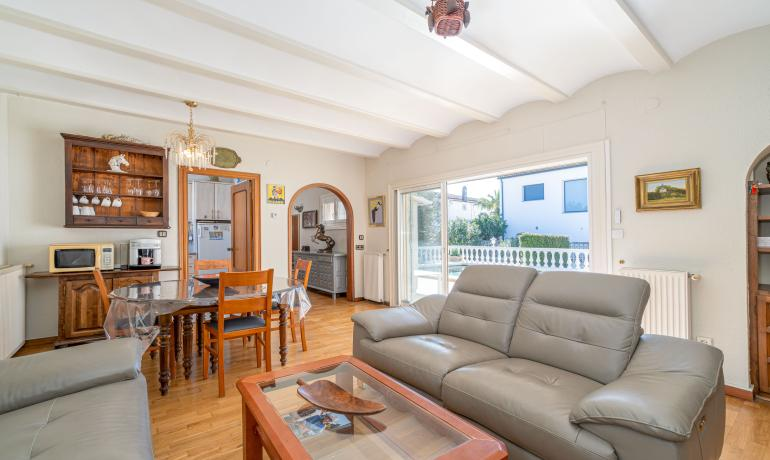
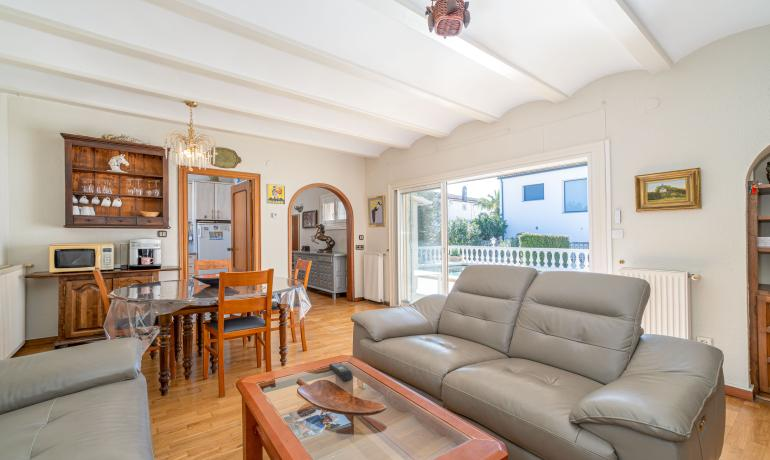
+ remote control (340, 370)
